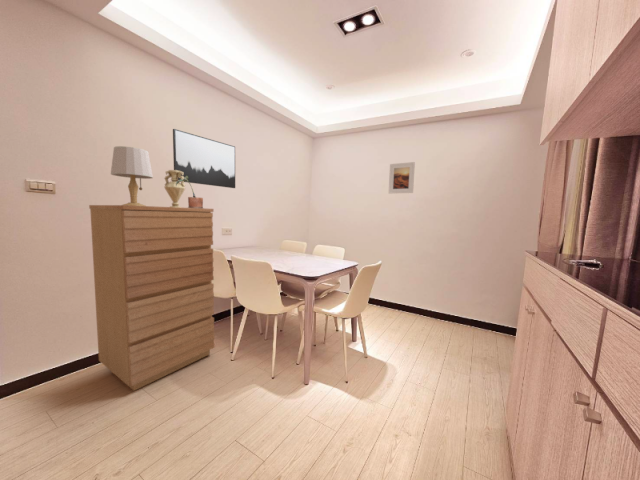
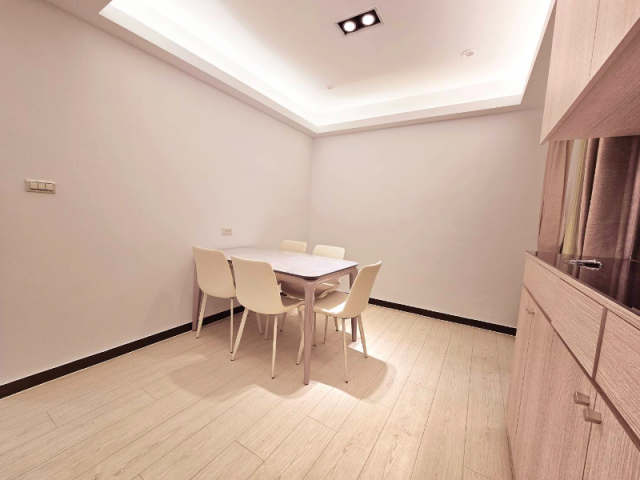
- vase (174, 189)
- table lamp (132, 178)
- wall art (207, 162)
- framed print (401, 178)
- potted plant (192, 190)
- dresser (157, 285)
